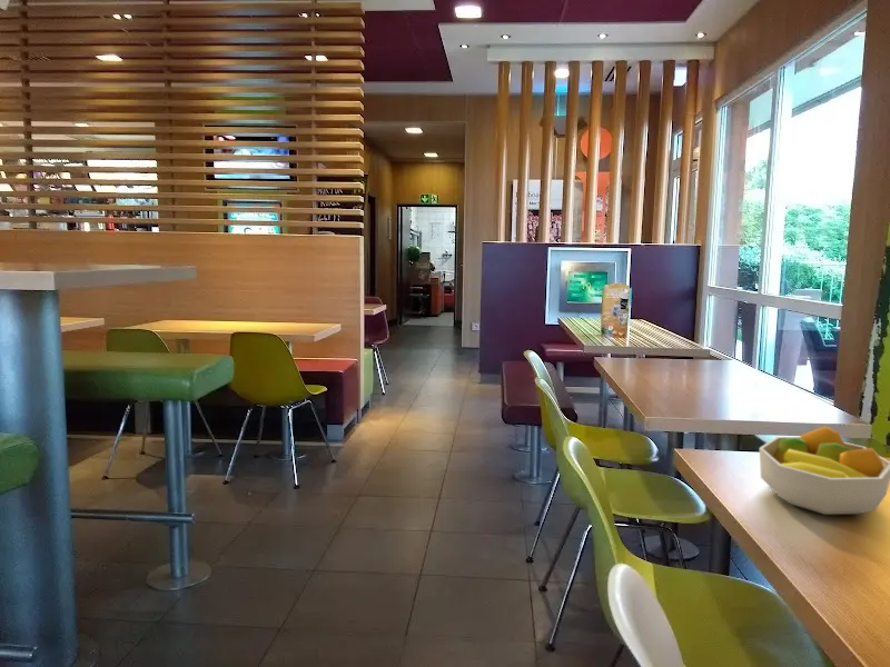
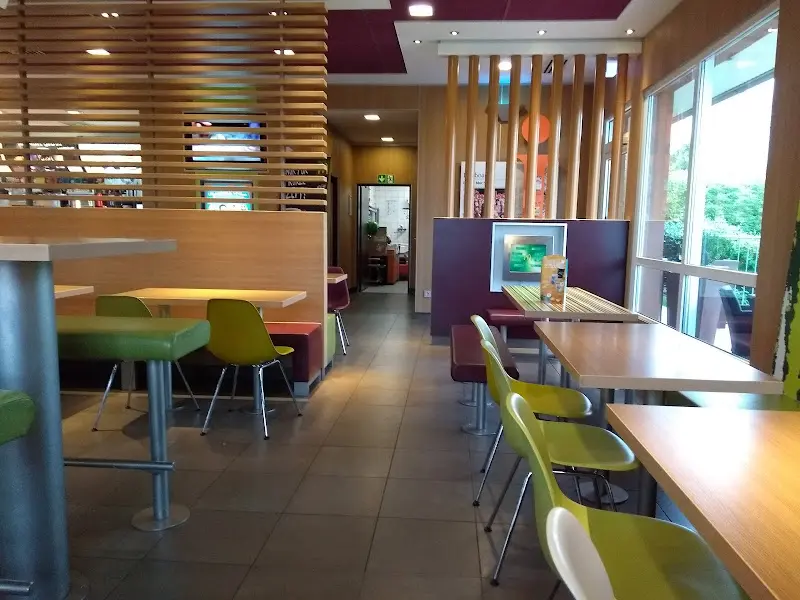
- fruit bowl (822, 466)
